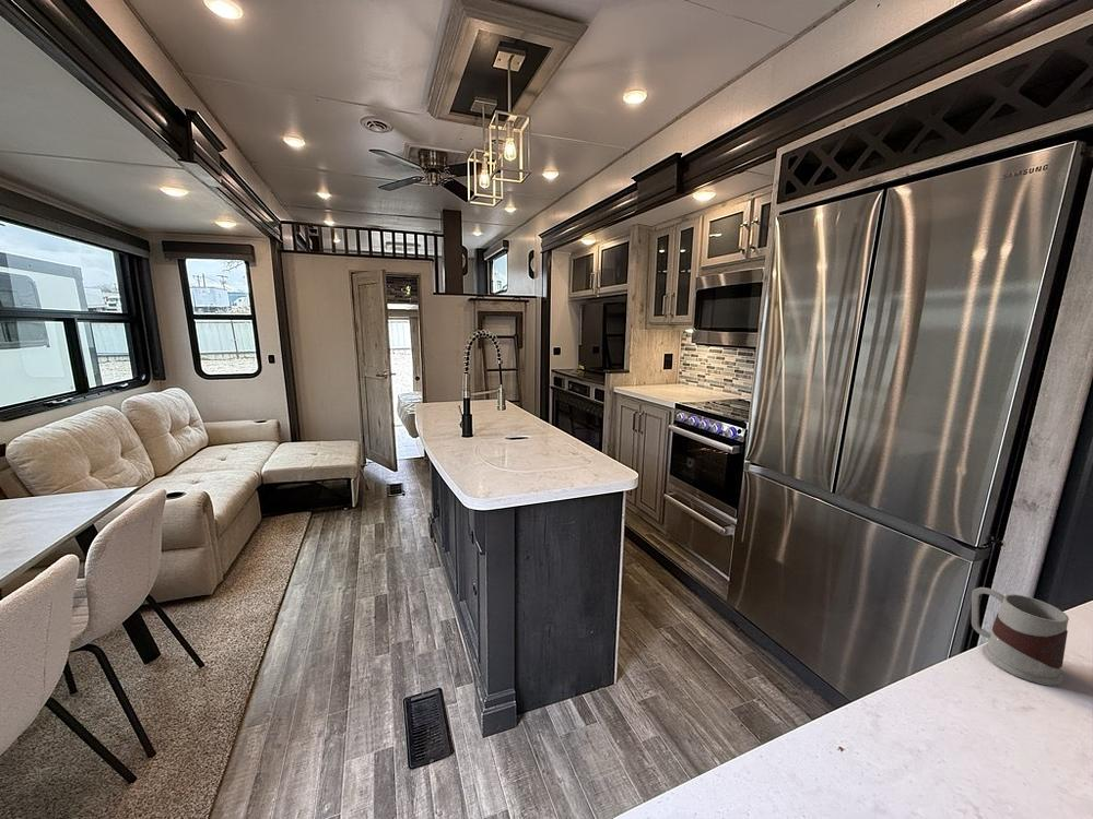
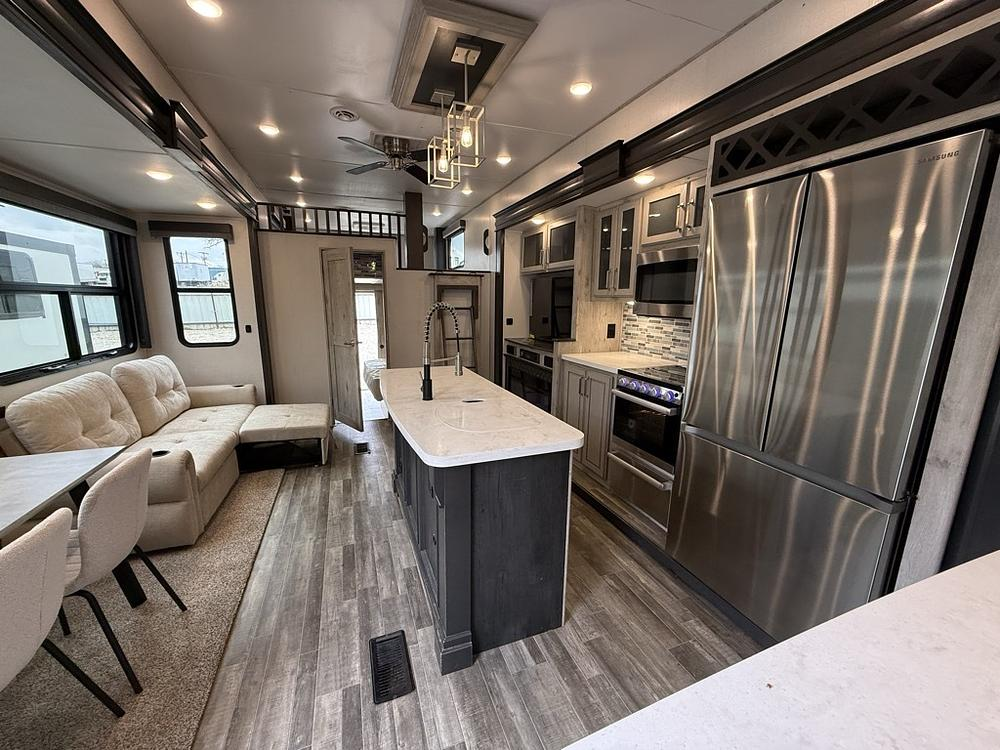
- mug (1014, 629)
